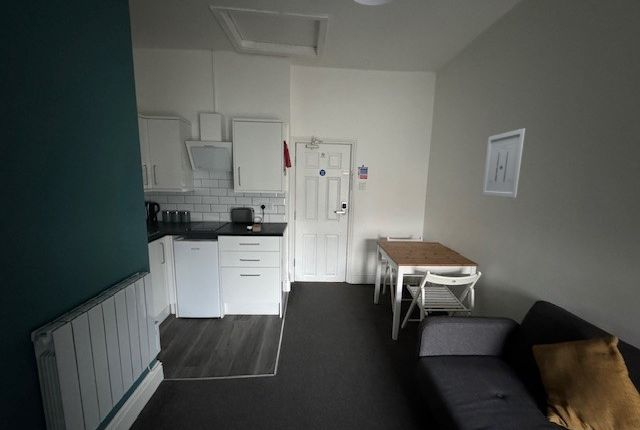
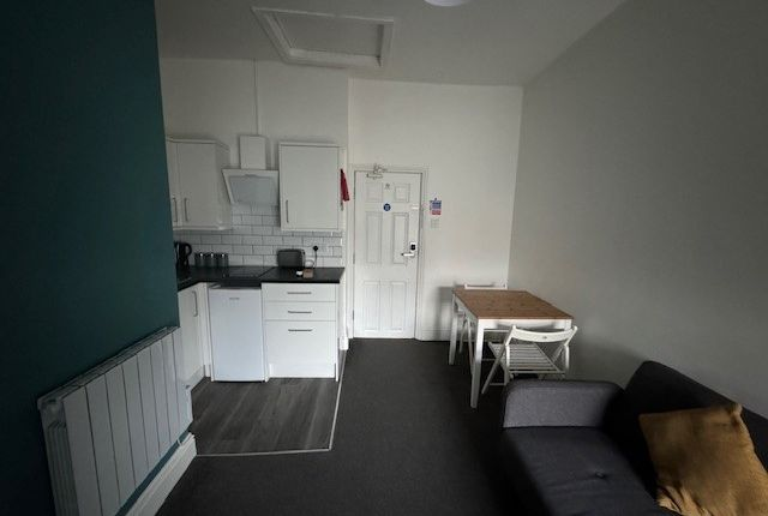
- wall art (501, 165)
